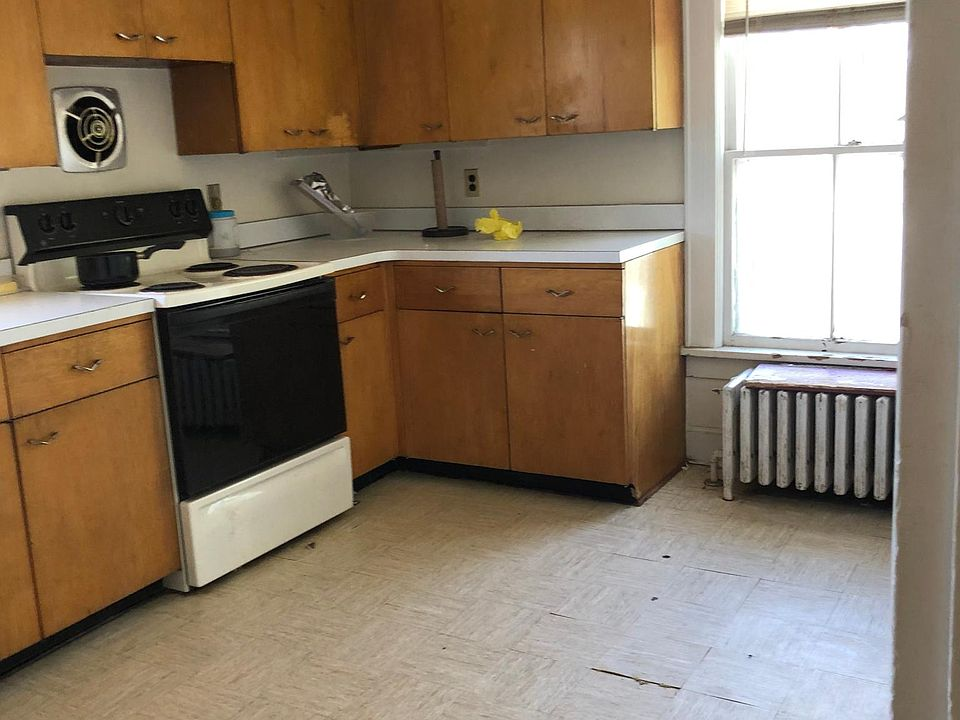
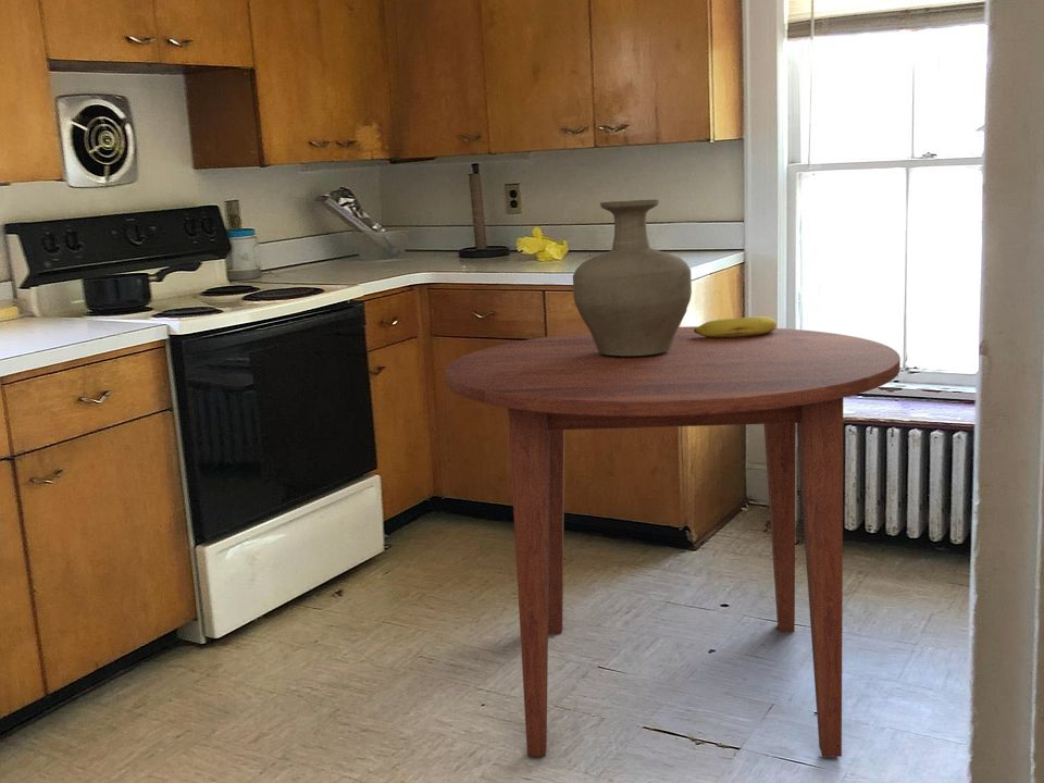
+ dining table (669, 426)
+ fruit (735, 323)
+ vase (632, 276)
